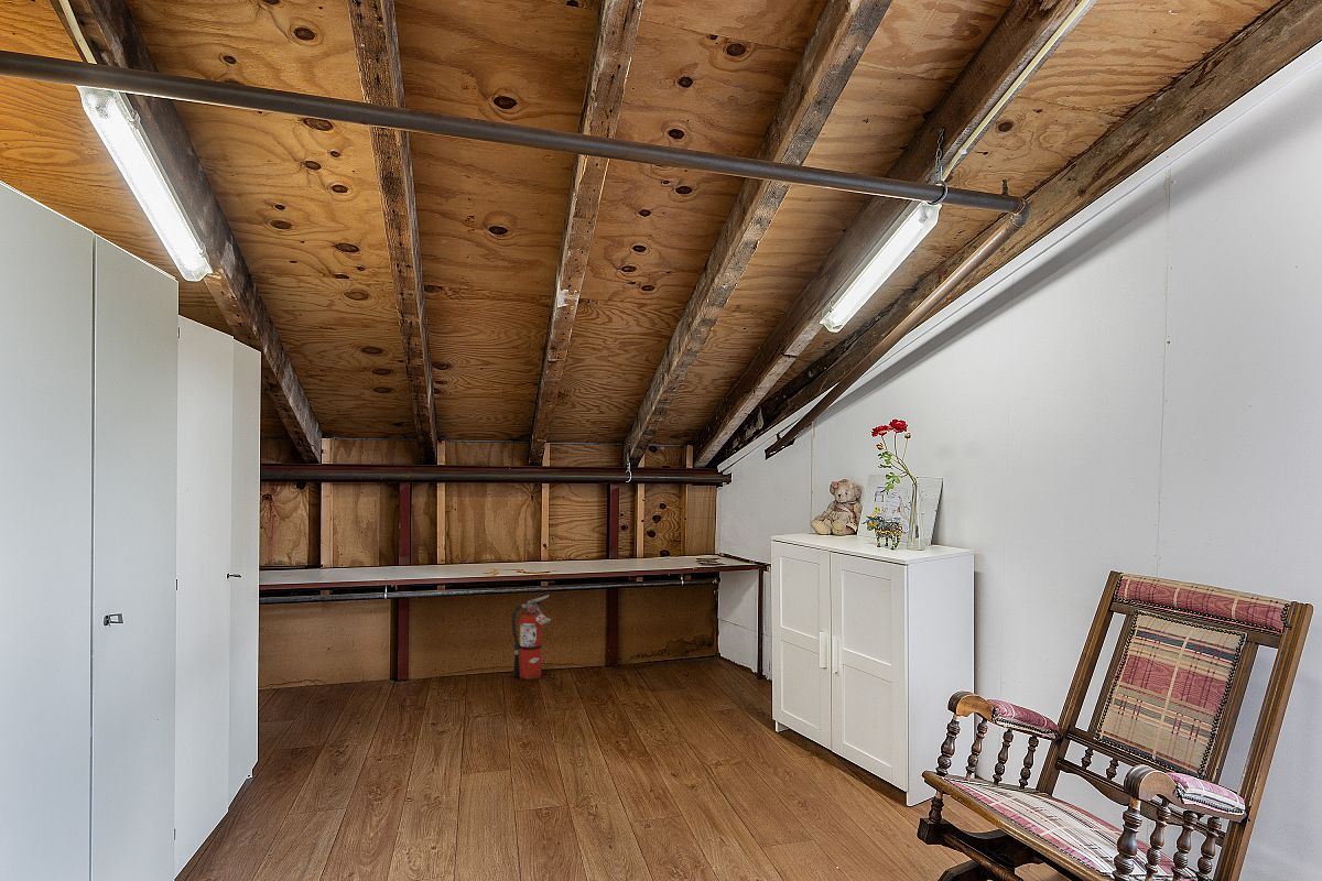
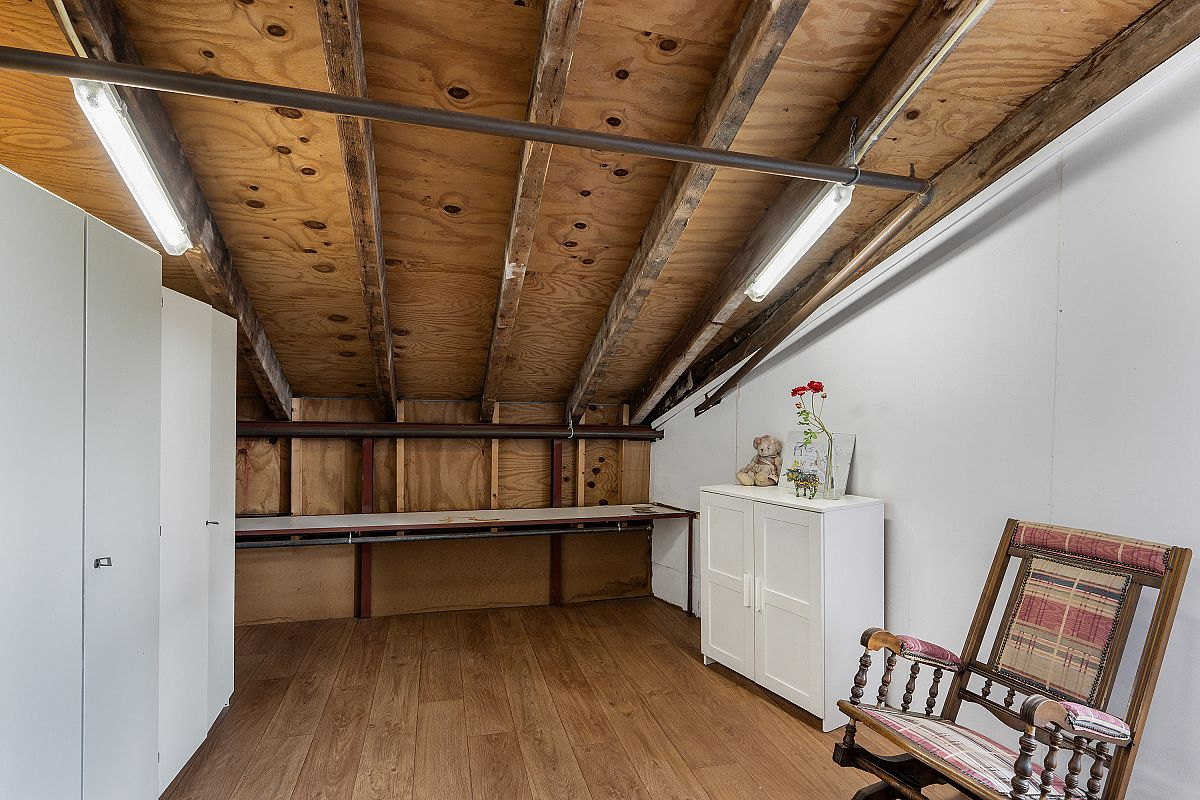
- fire extinguisher (530, 635)
